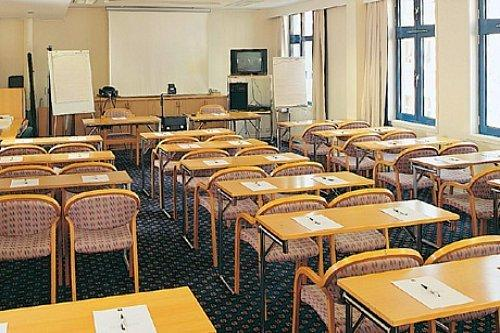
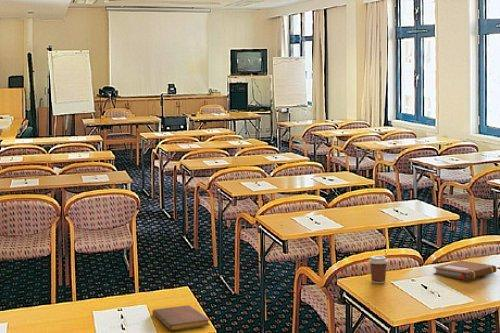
+ coffee cup (378, 269)
+ notebook (464, 270)
+ notebook (180, 317)
